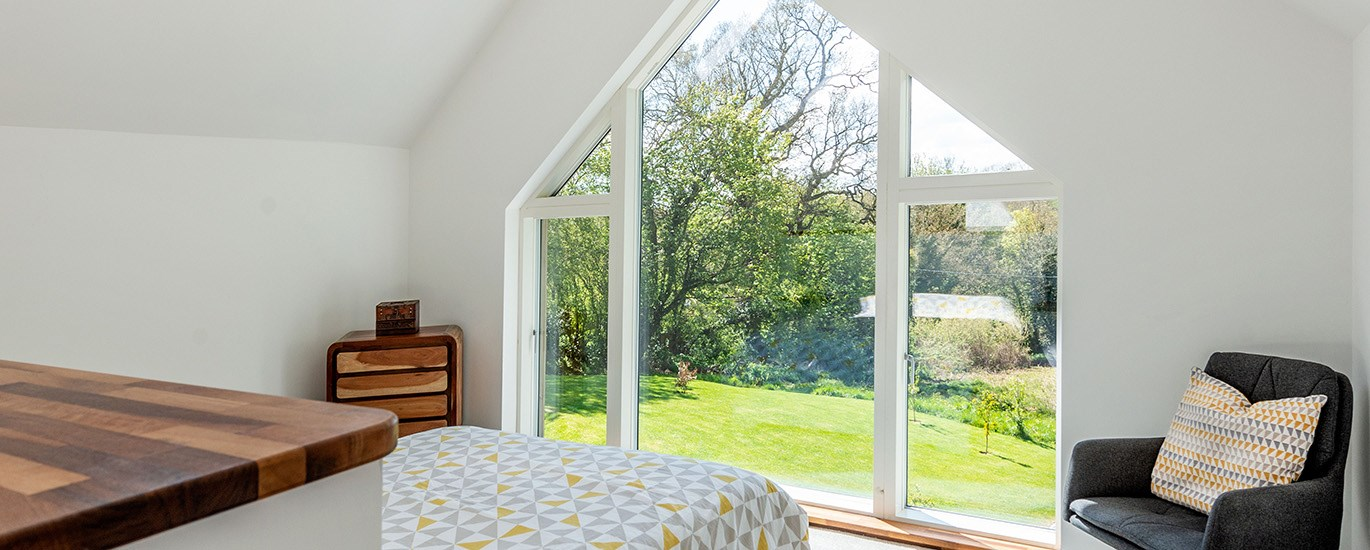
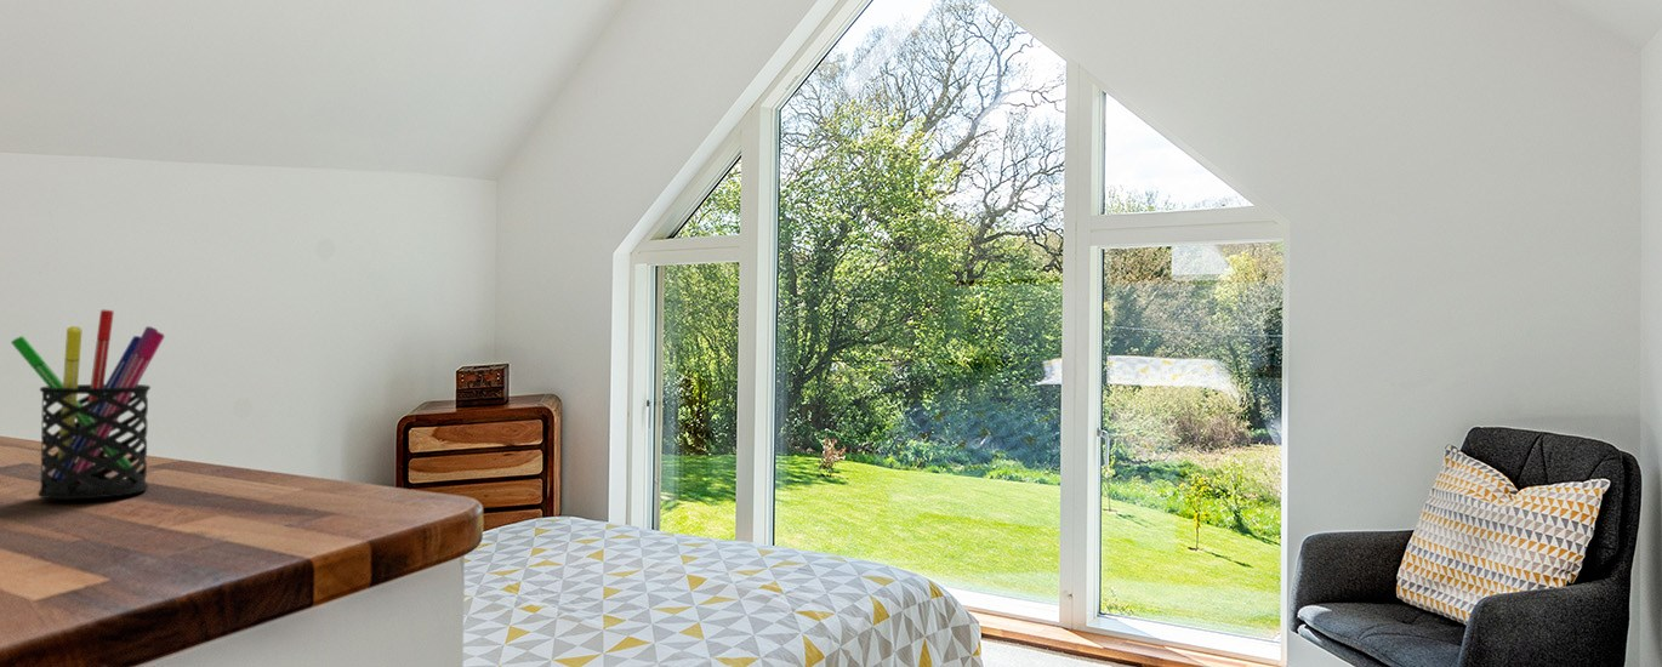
+ pen holder (84, 400)
